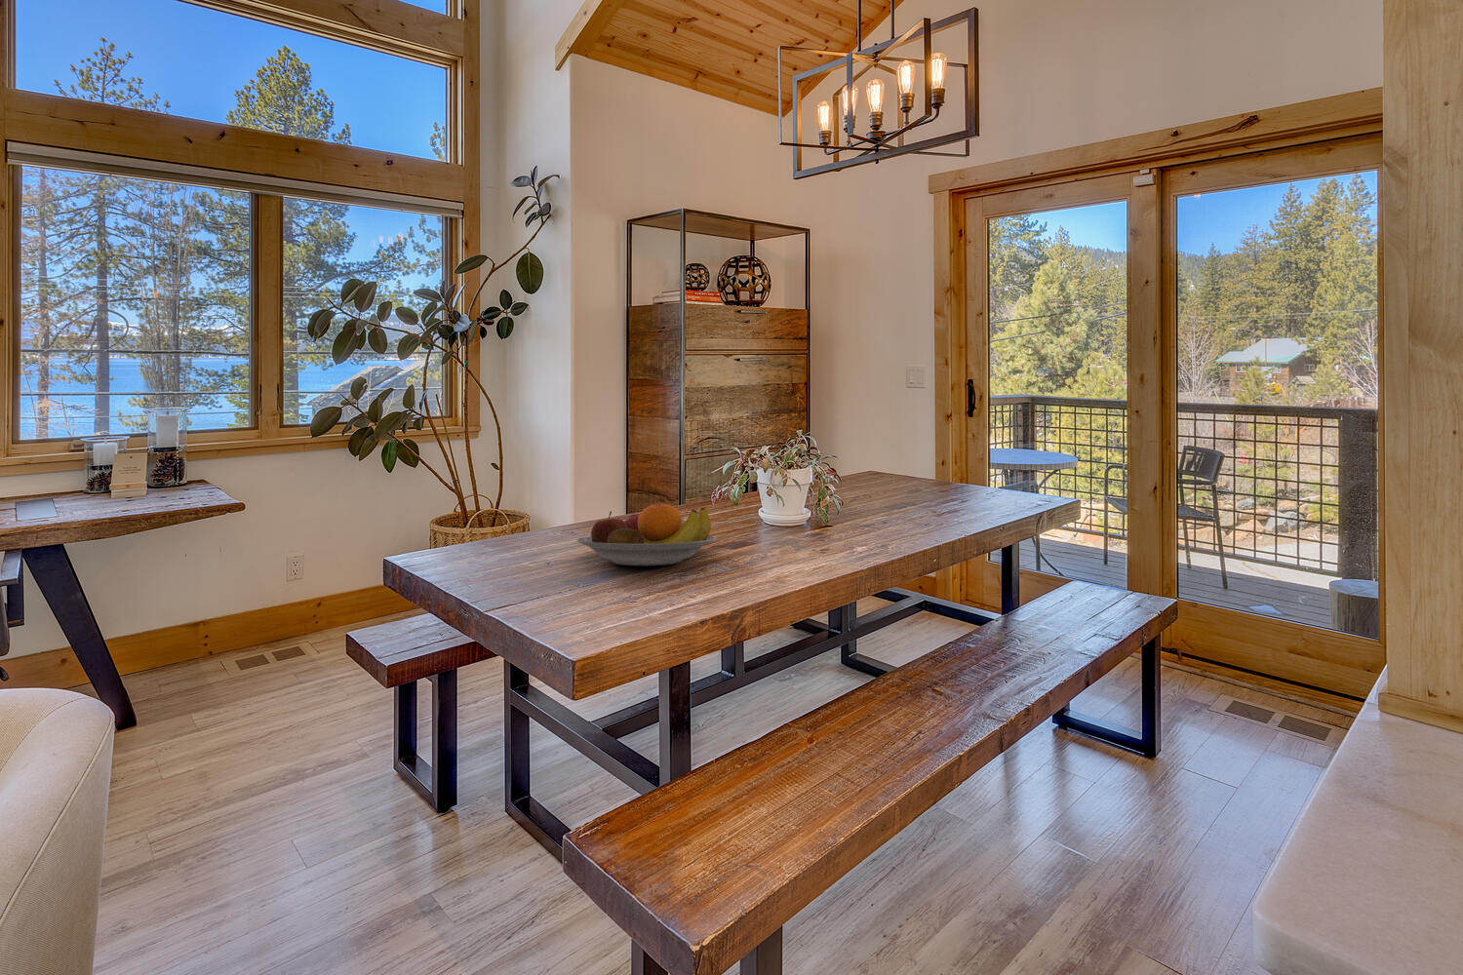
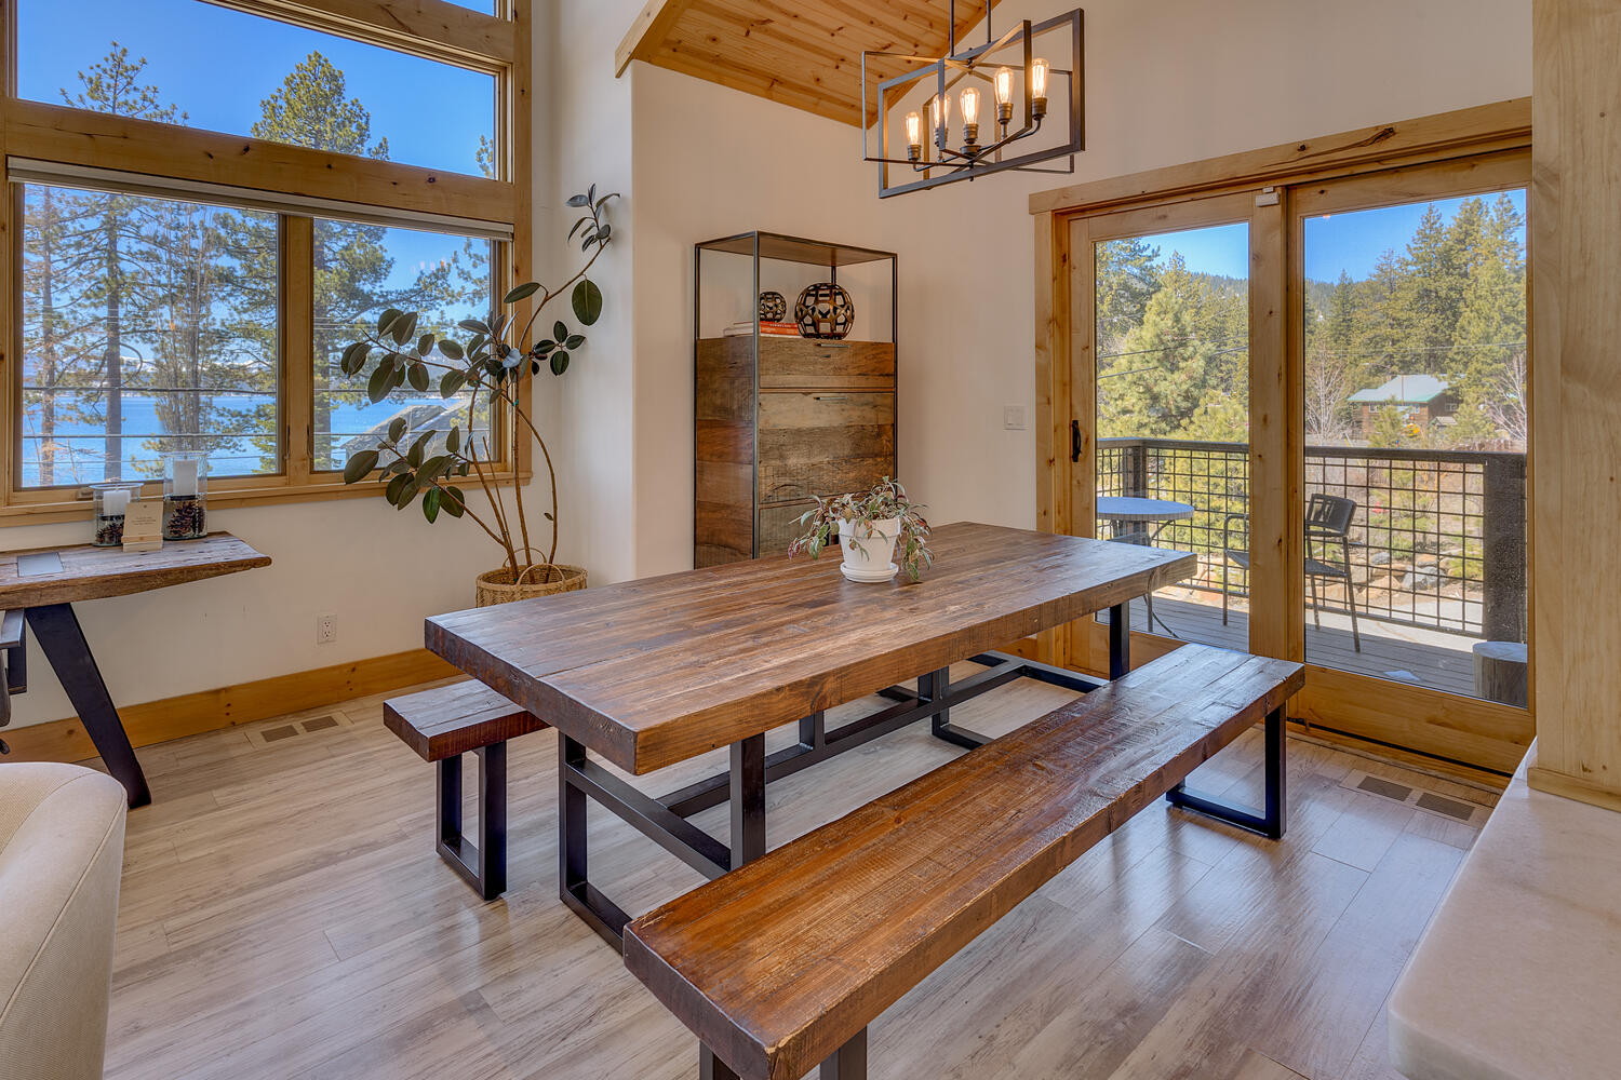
- fruit bowl (647, 532)
